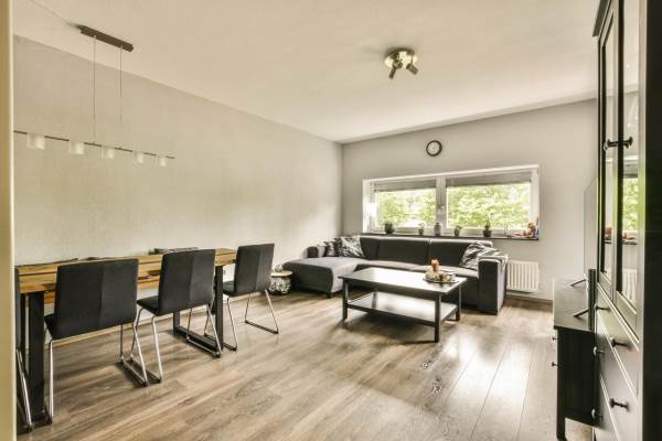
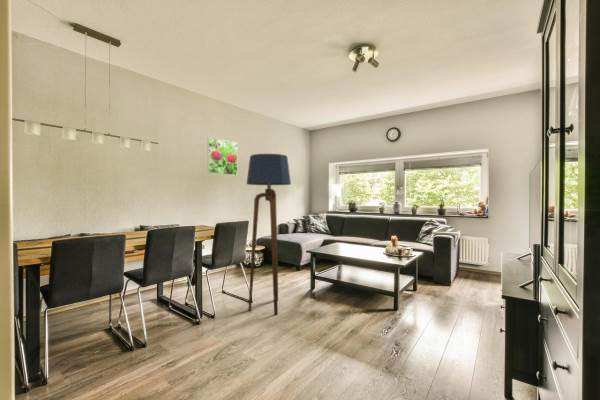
+ floor lamp (271, 231)
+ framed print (223, 157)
